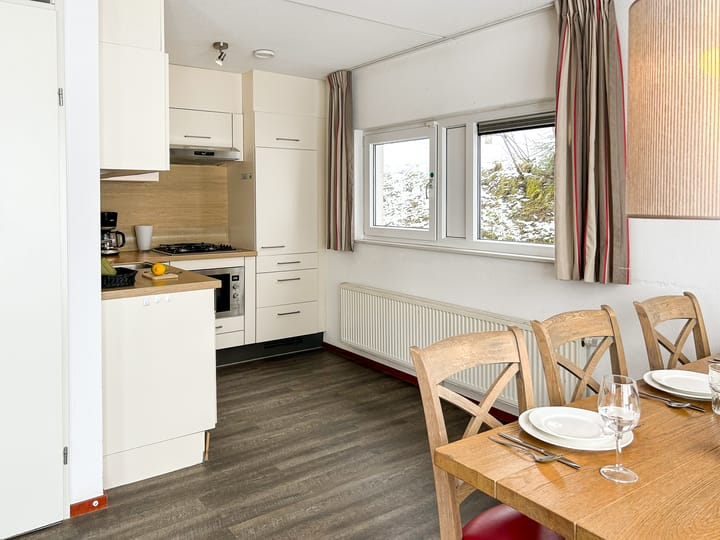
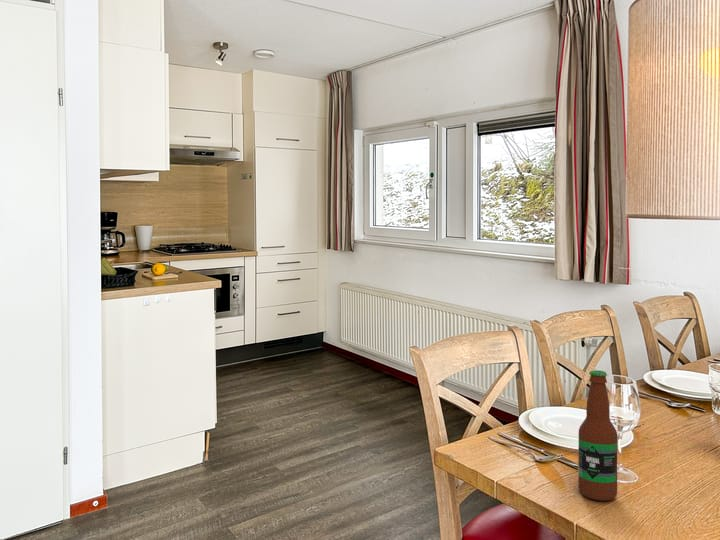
+ bottle (597, 433)
